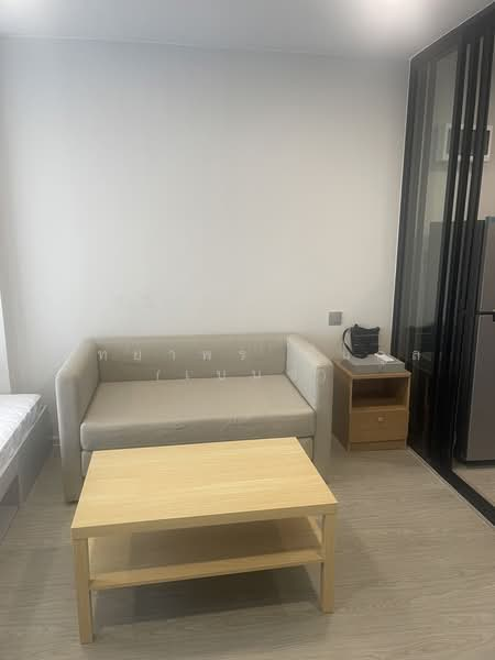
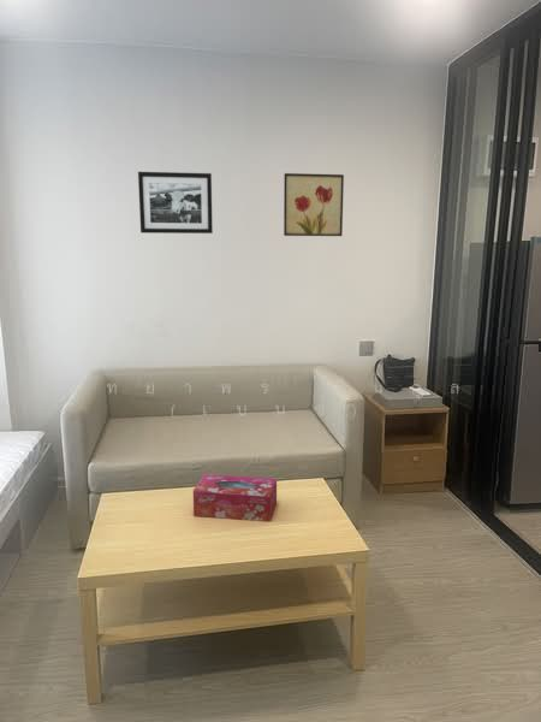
+ tissue box (236, 497)
+ wall art (313, 205)
+ picture frame (176, 202)
